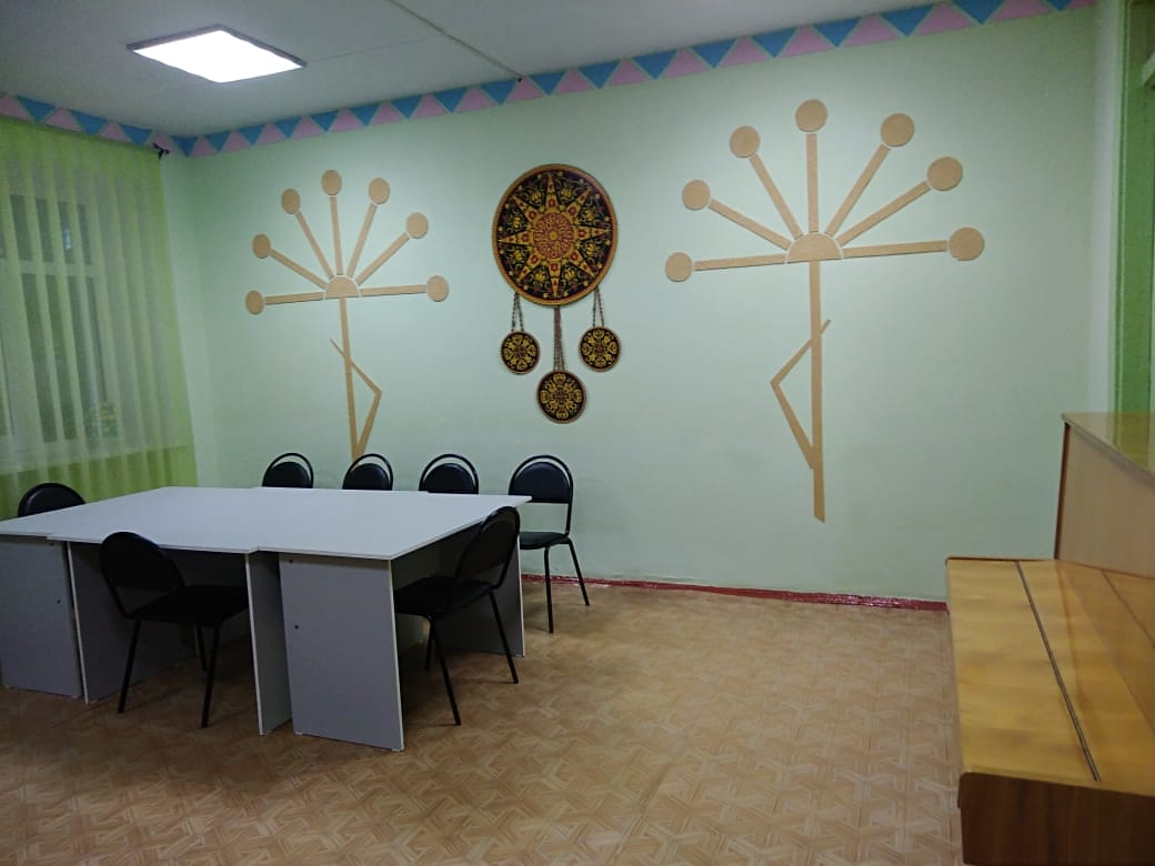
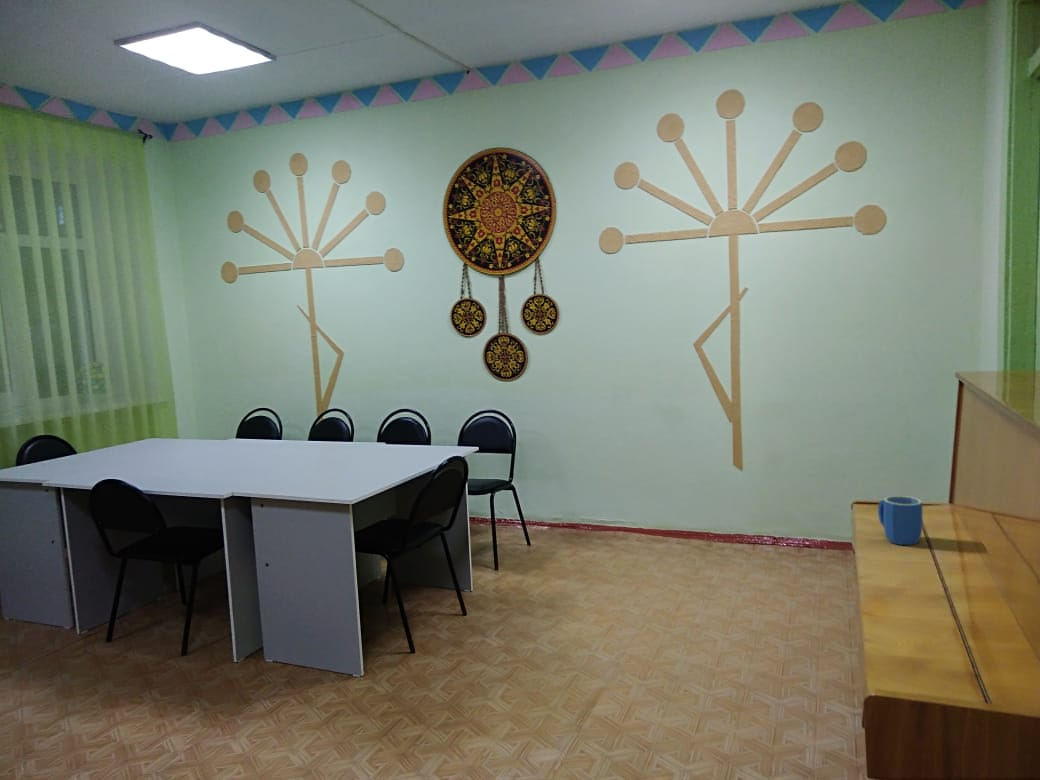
+ mug (899, 519)
